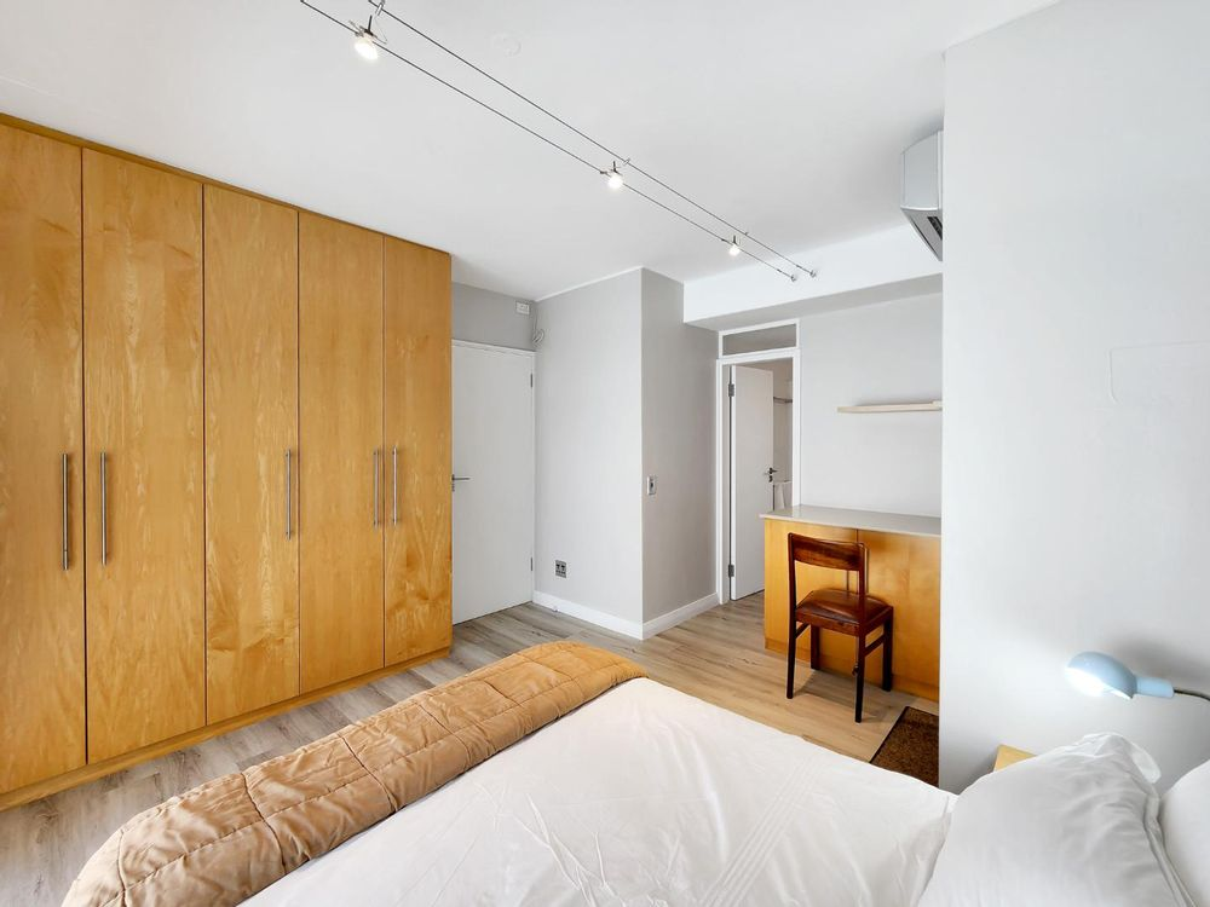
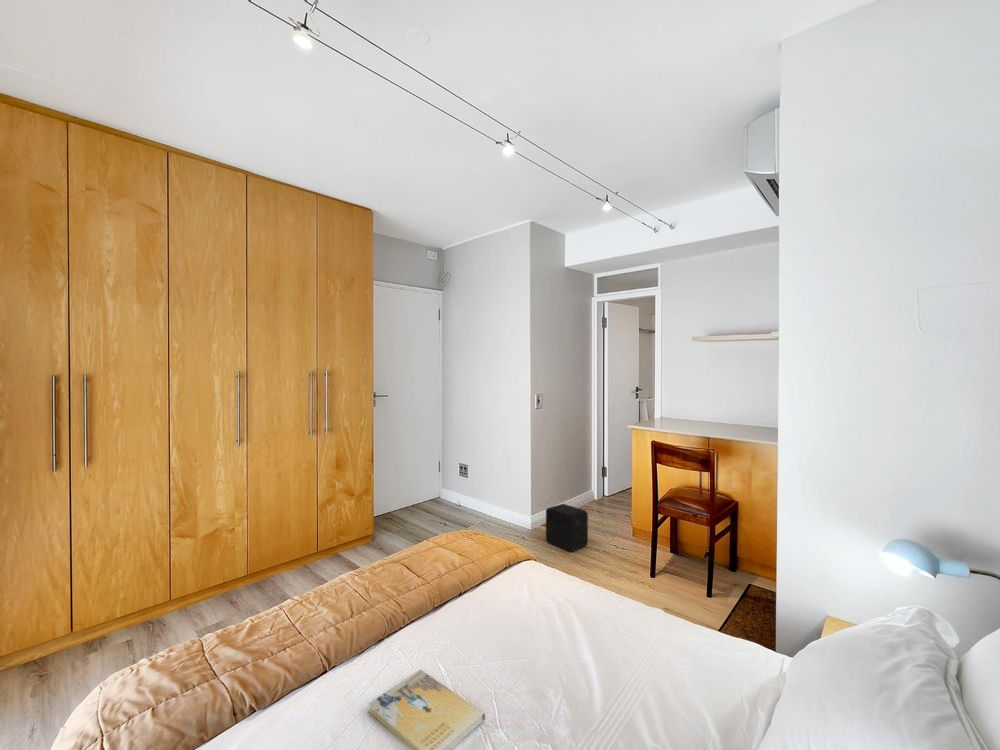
+ book (425, 711)
+ air purifier (567, 526)
